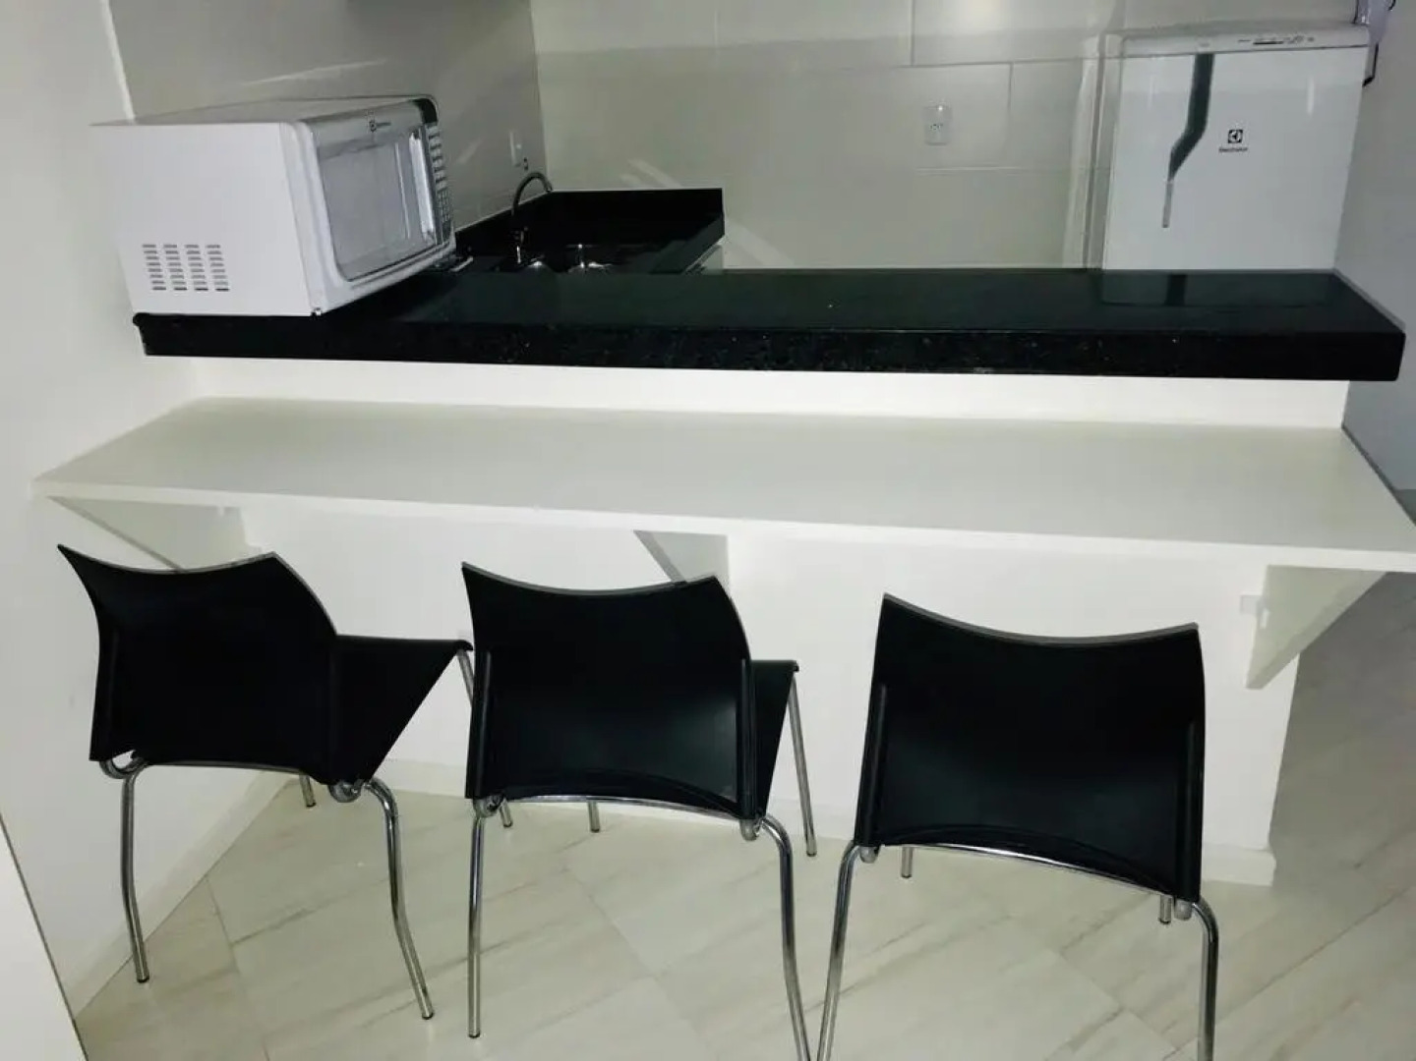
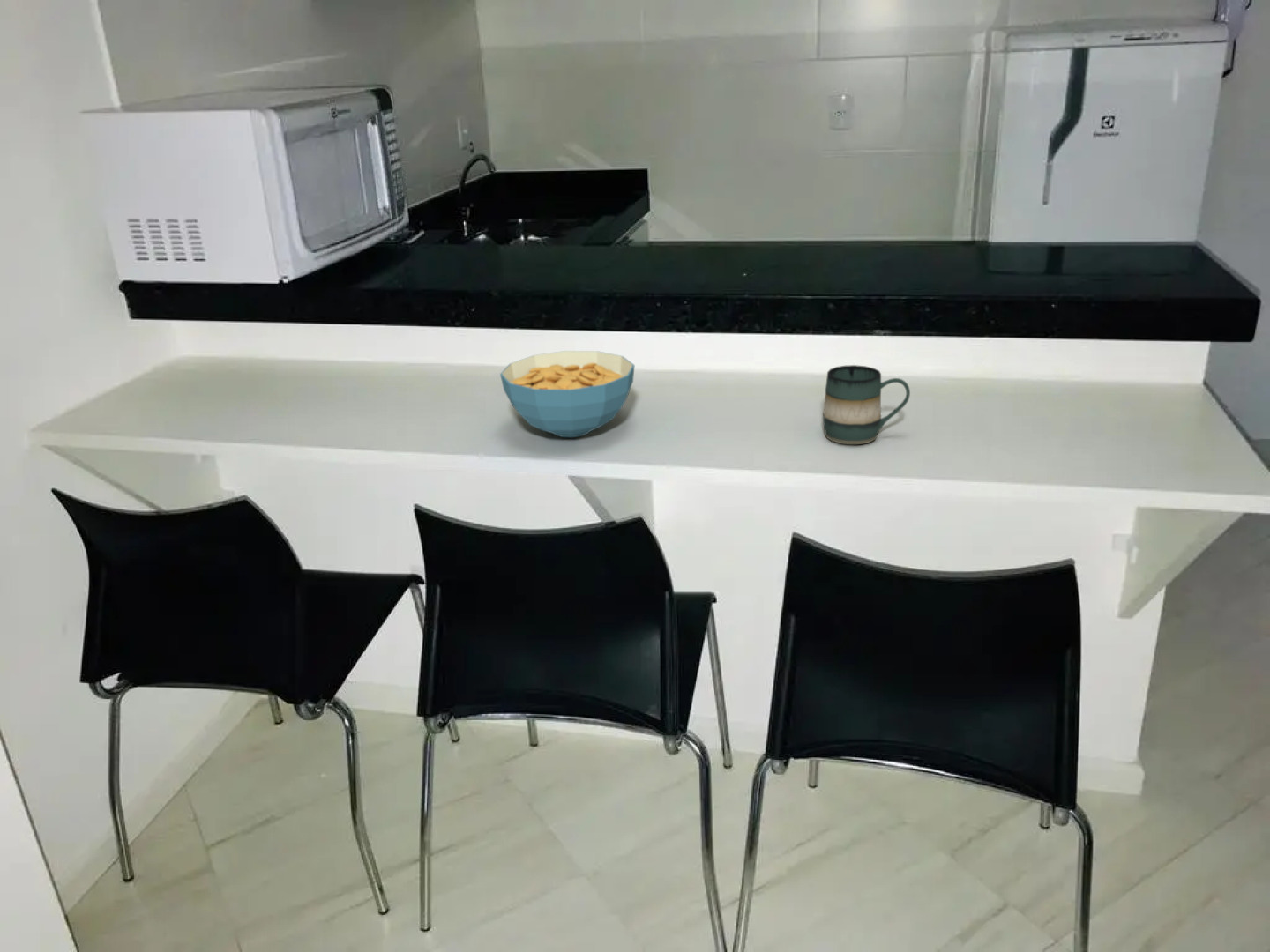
+ cereal bowl (570, 400)
+ mug (865, 405)
